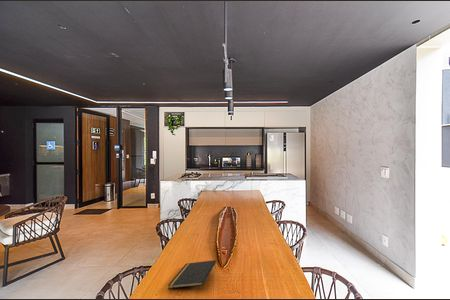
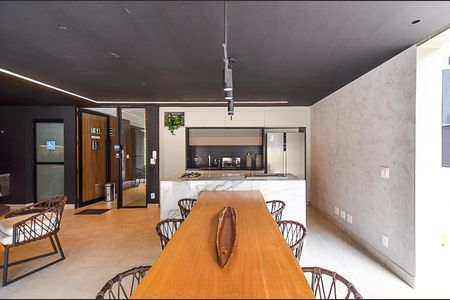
- notepad (193, 273)
